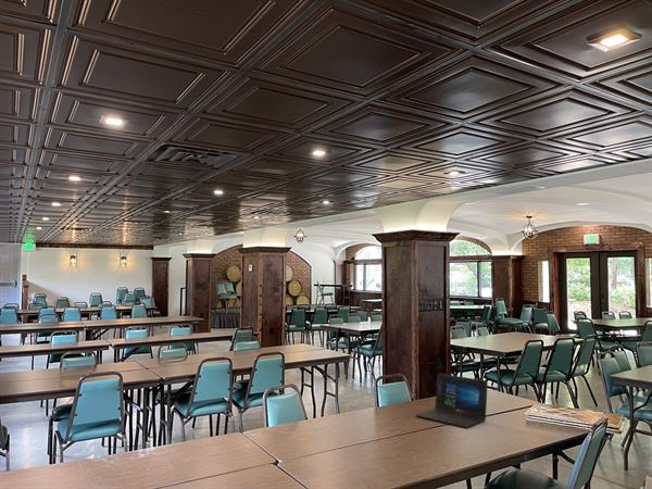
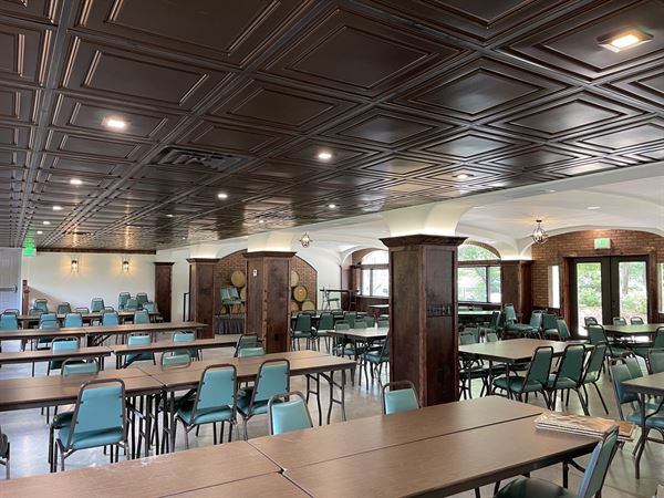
- laptop (451, 399)
